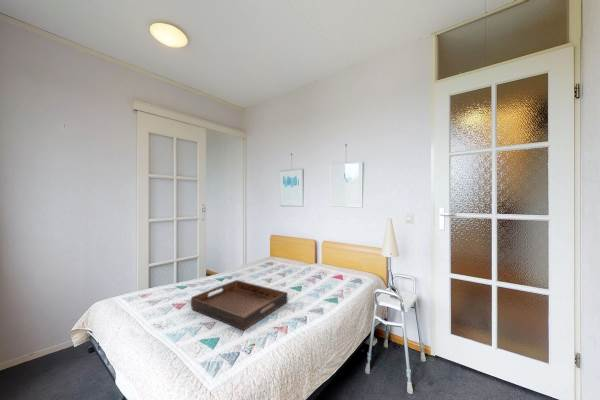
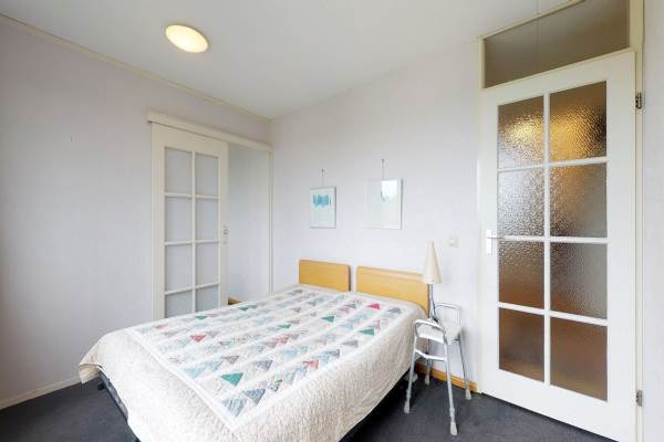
- serving tray (239, 300)
